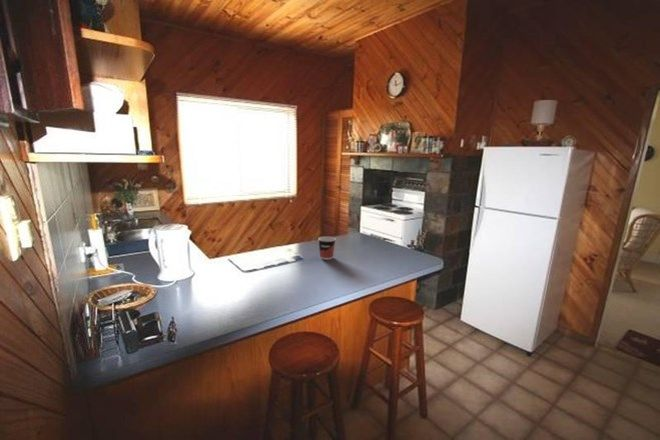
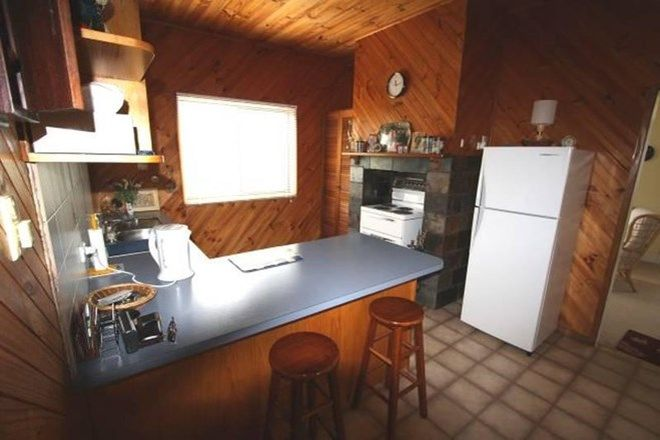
- cup (326, 248)
